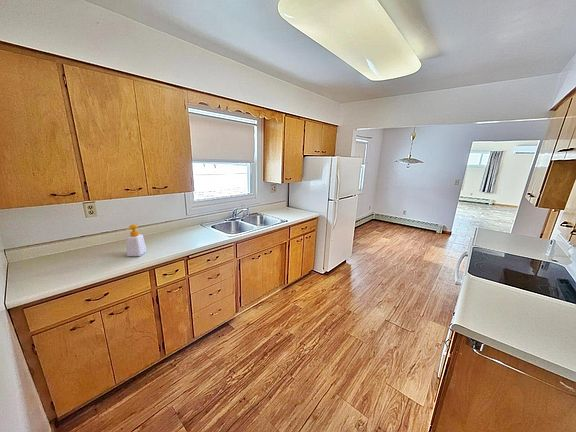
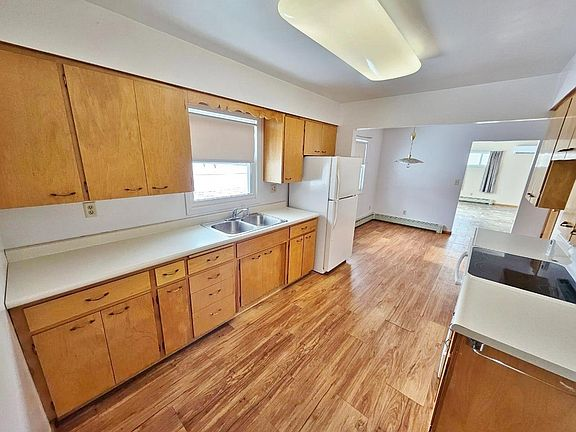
- soap bottle (133, 240)
